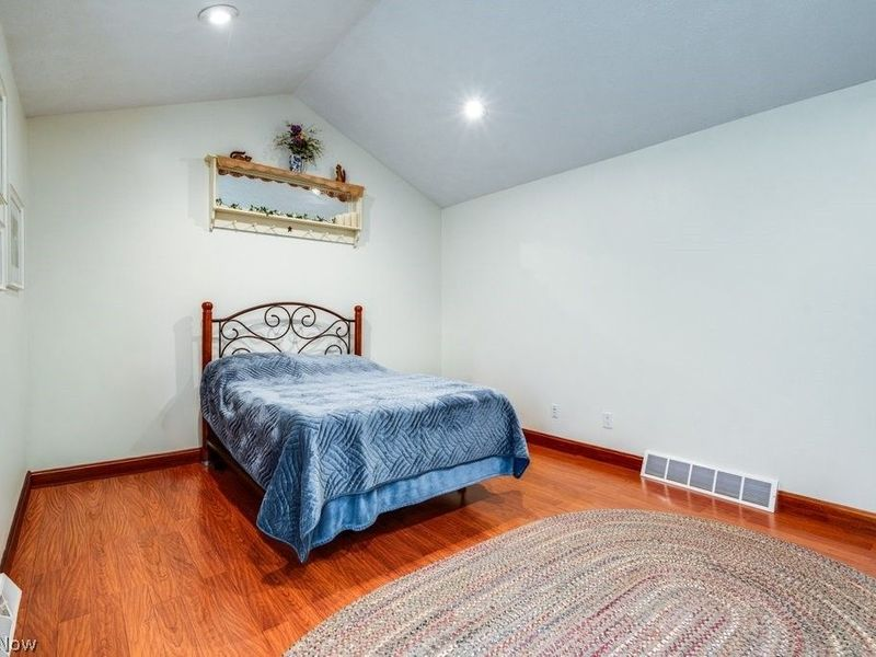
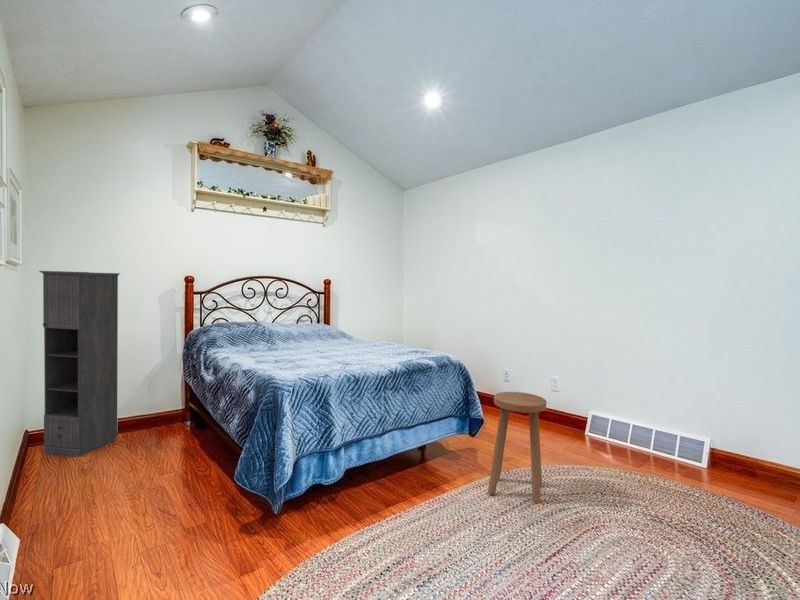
+ stool (530, 444)
+ storage cabinet (81, 360)
